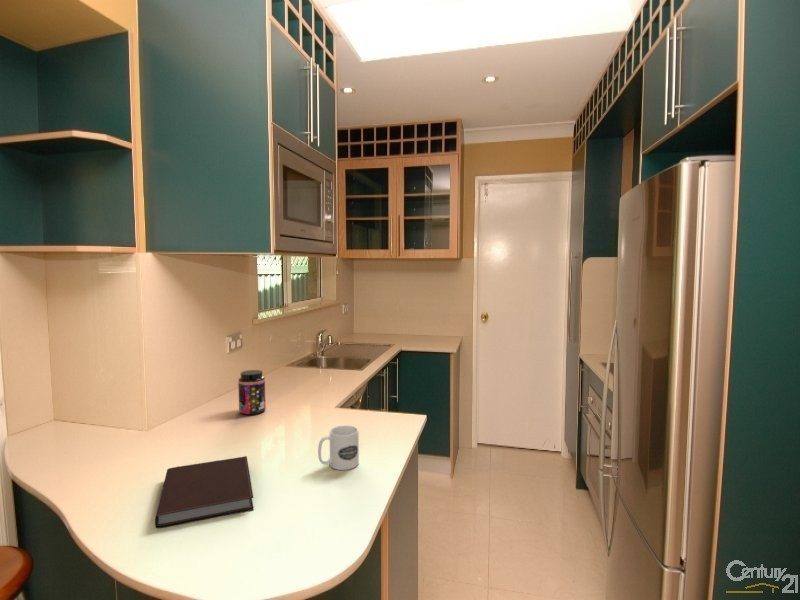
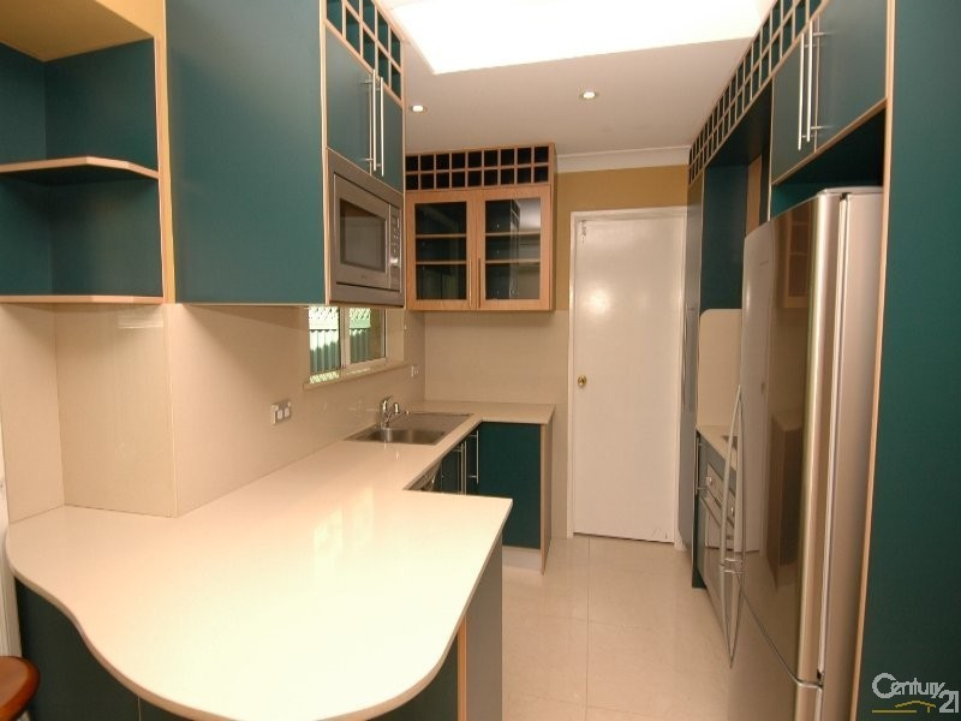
- mug (338, 448)
- jar (252, 391)
- notebook (207, 487)
